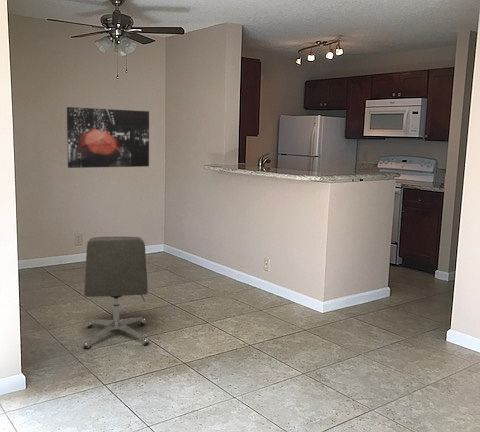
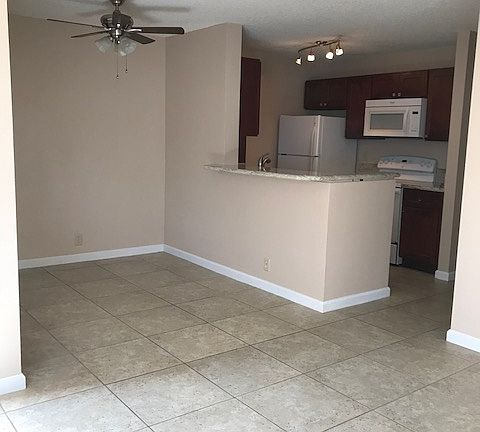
- chair (116, 284)
- wall art (110, 138)
